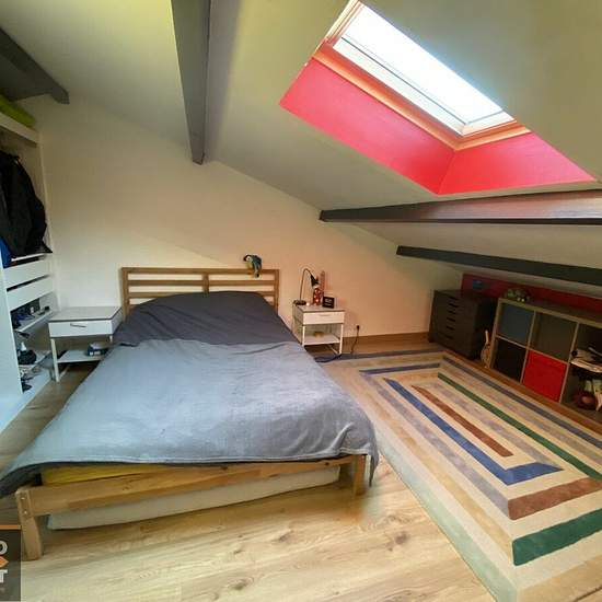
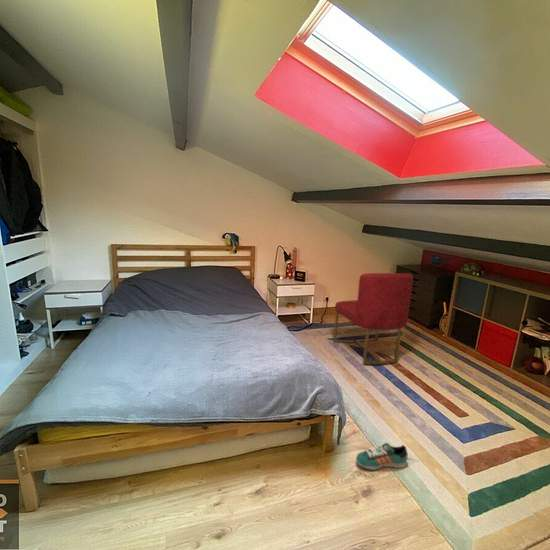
+ sneaker (381, 453)
+ chair (371, 311)
